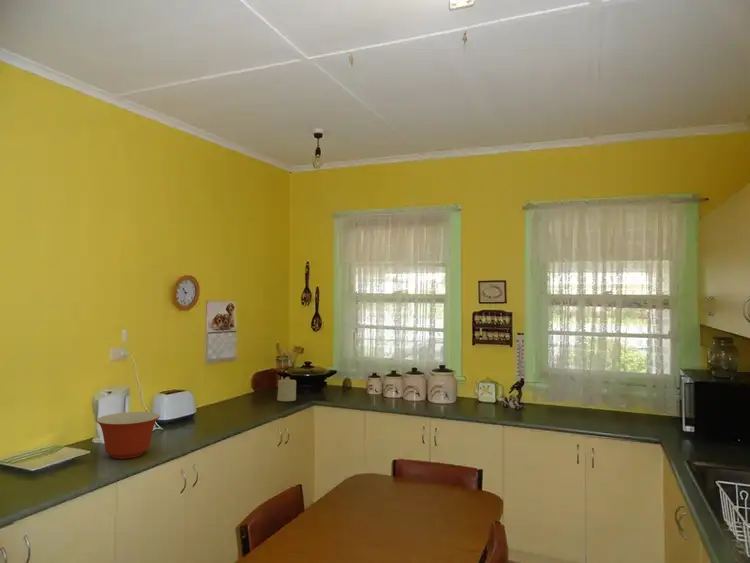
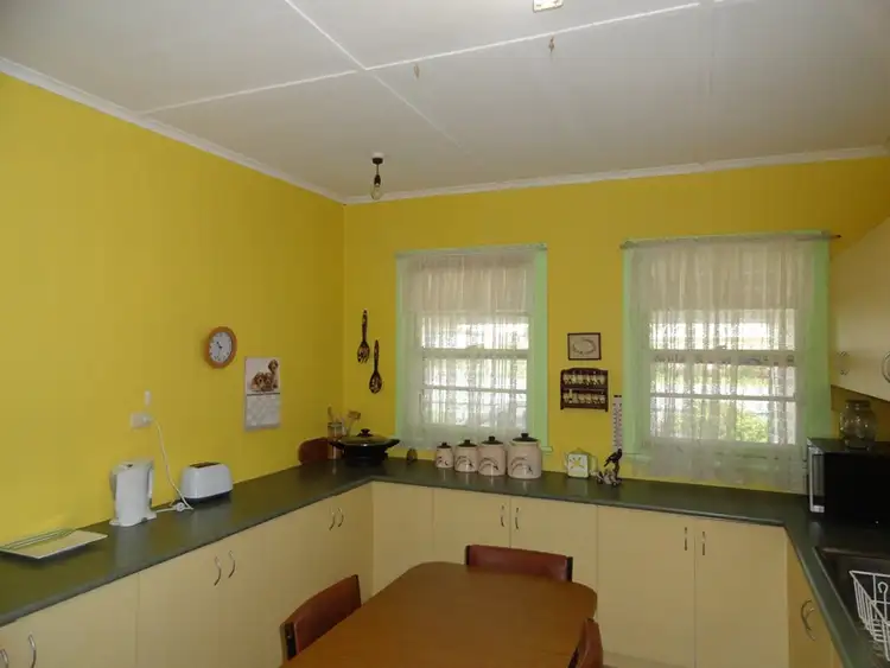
- candle (286, 388)
- mixing bowl (128, 436)
